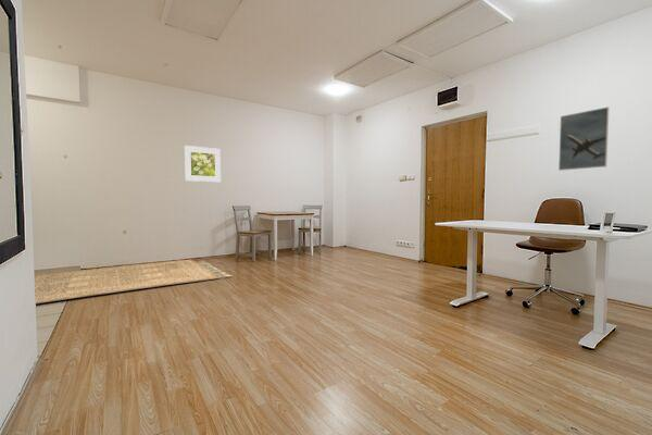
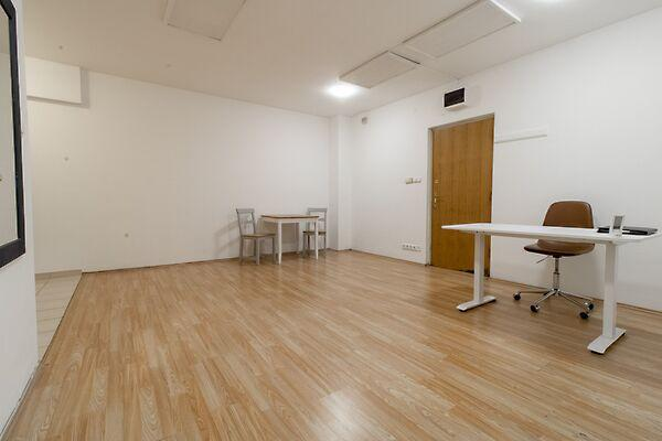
- rug (118, 276)
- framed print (582, 140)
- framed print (203, 164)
